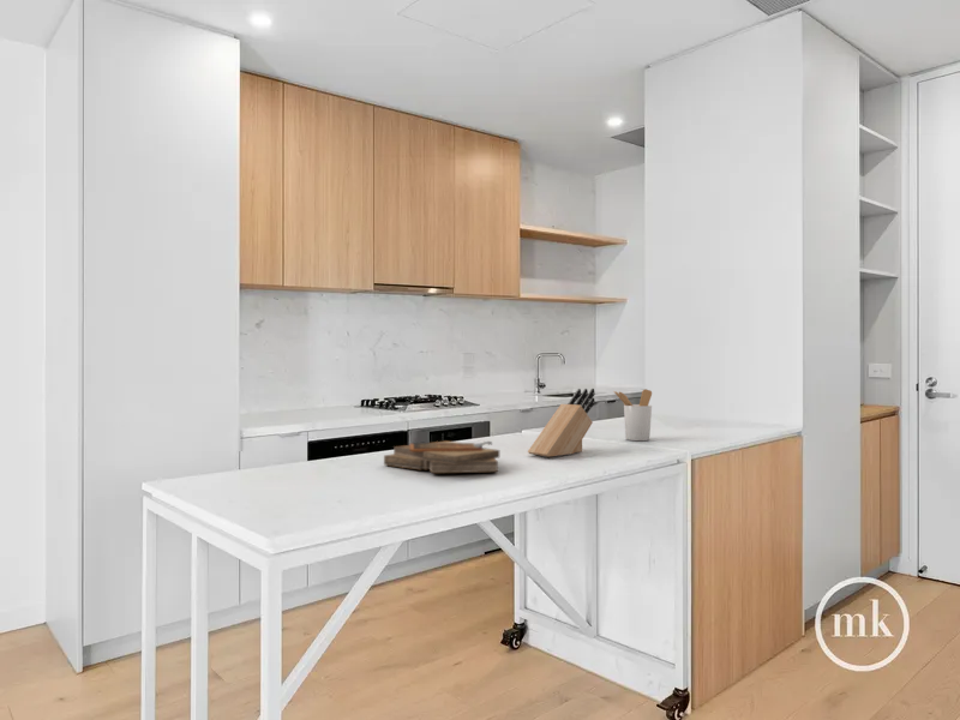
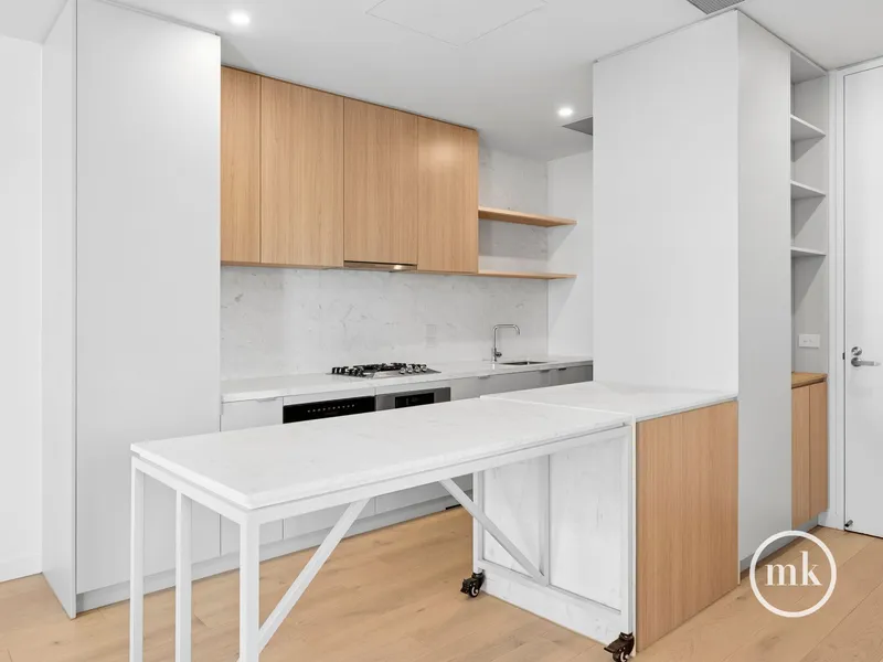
- clipboard (440, 454)
- knife block (564, 420)
- utensil holder (631, 414)
